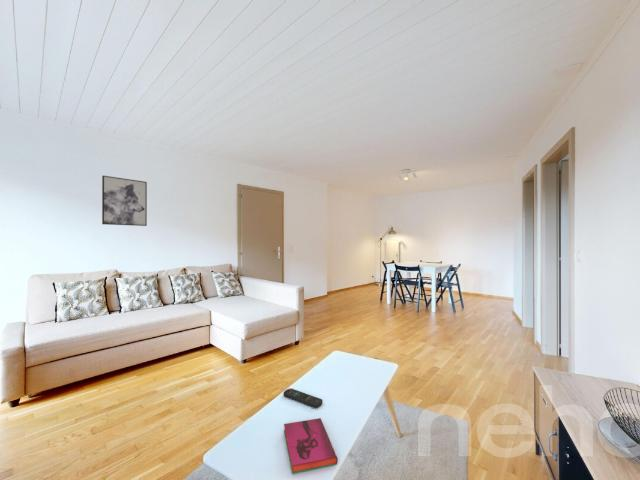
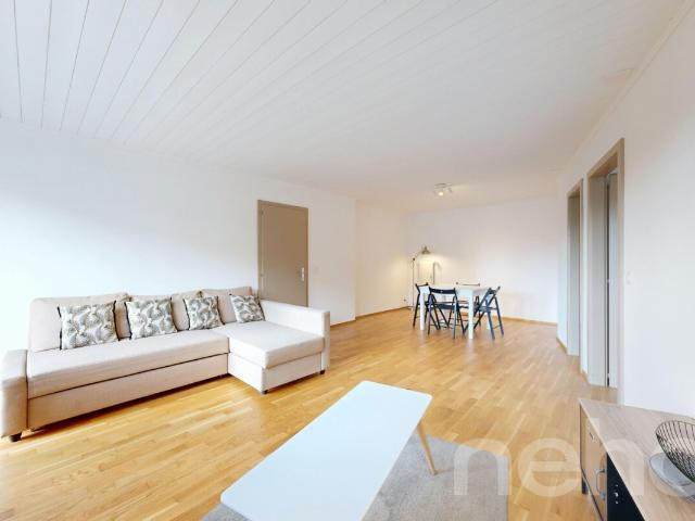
- hardback book (308, 442)
- remote control (302, 397)
- wall art (125, 202)
